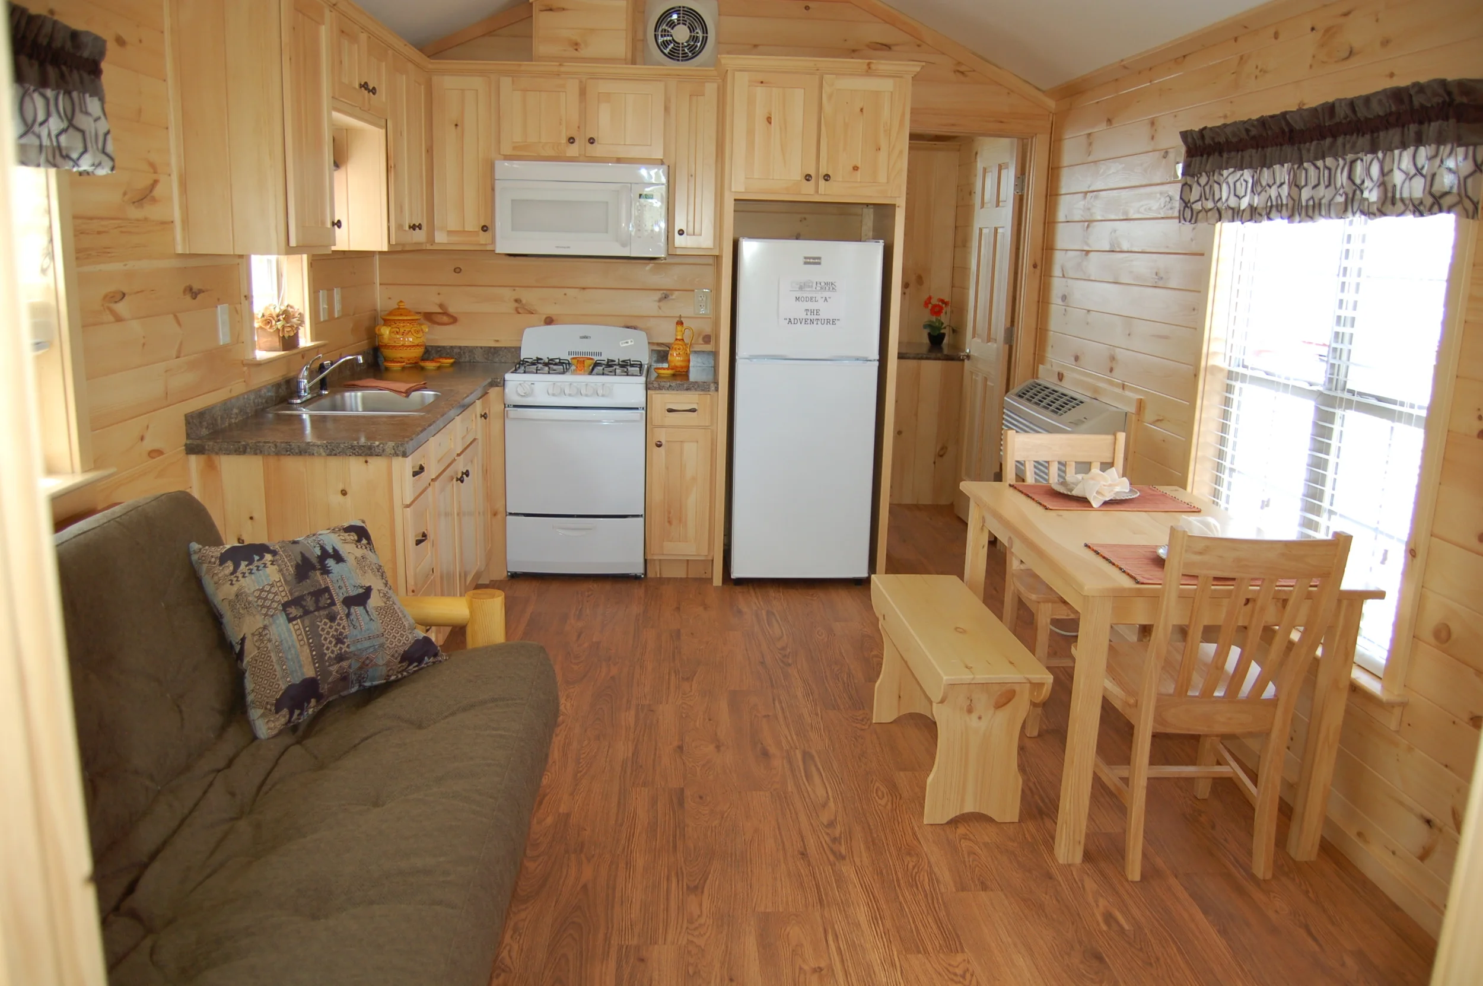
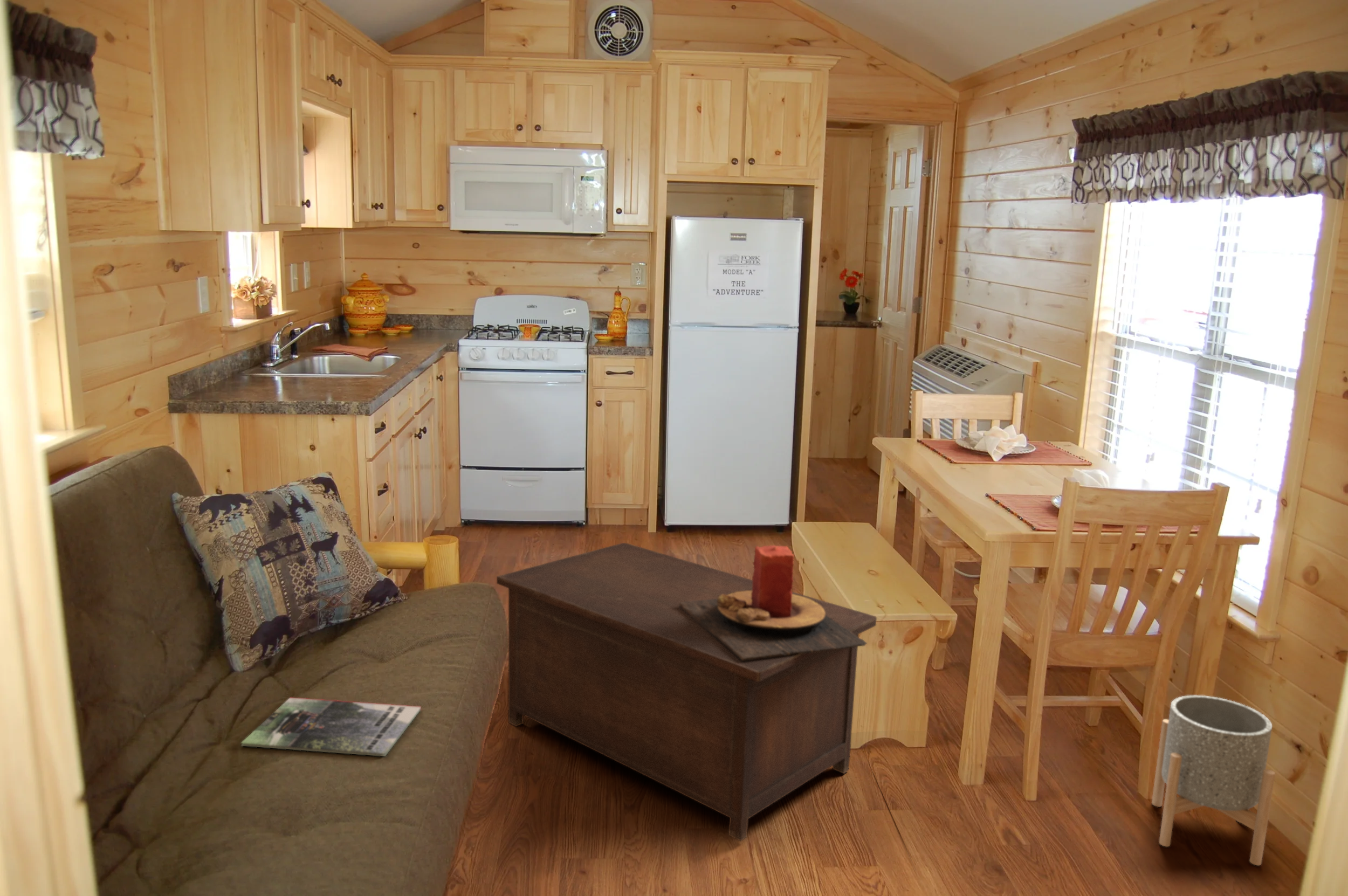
+ magazine (335, 725)
+ candle (771, 587)
+ cabinet (677, 671)
+ planter (1212, 774)
